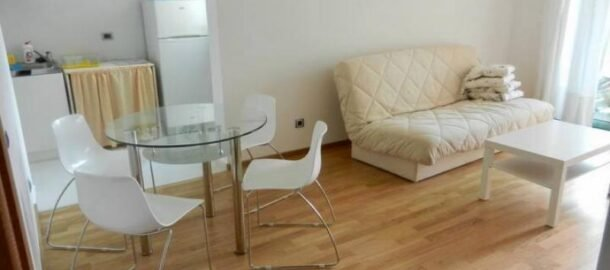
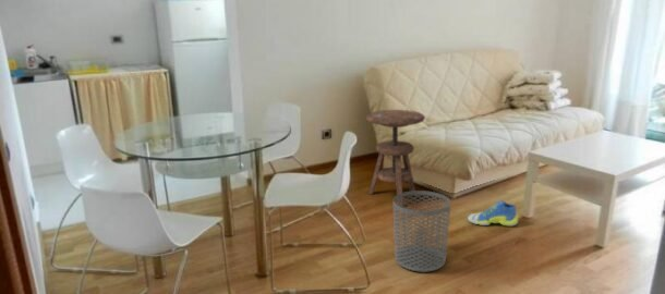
+ waste bin (421, 231)
+ side table (395, 156)
+ sneaker (493, 211)
